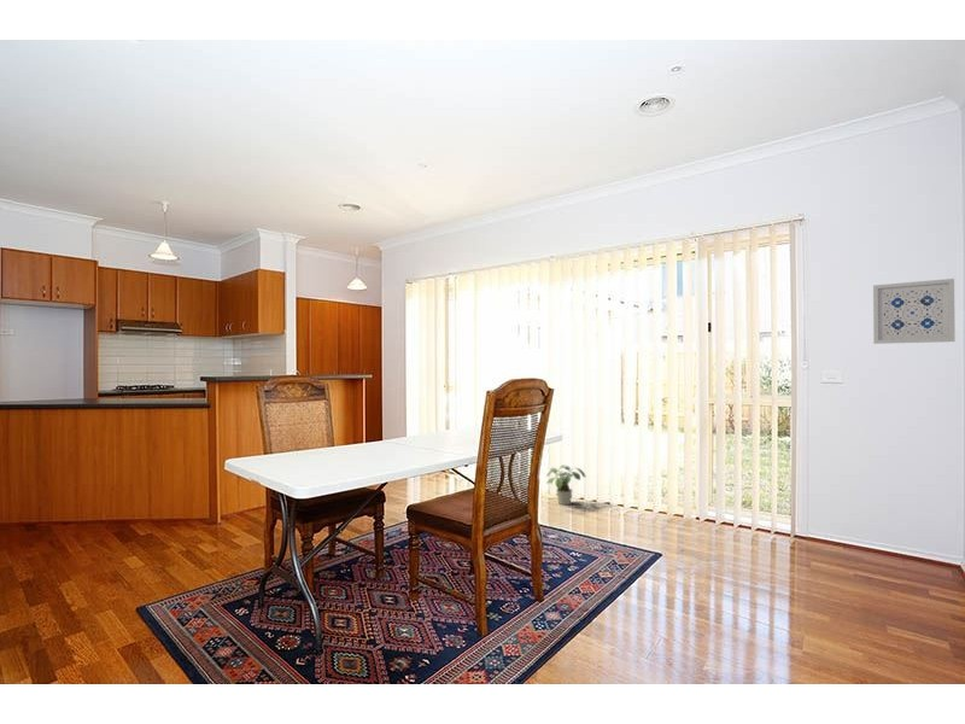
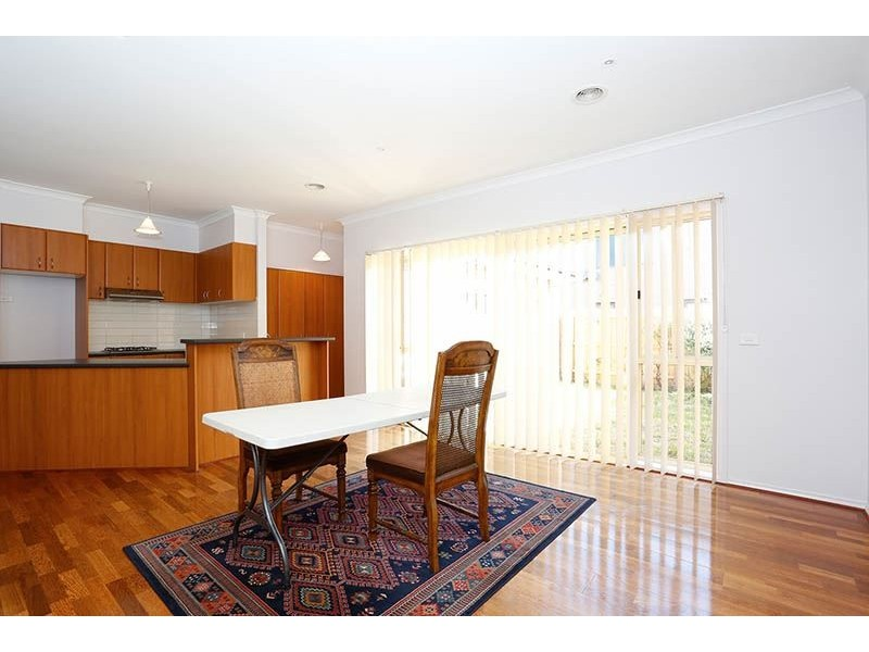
- potted plant (562, 485)
- wall art (912, 311)
